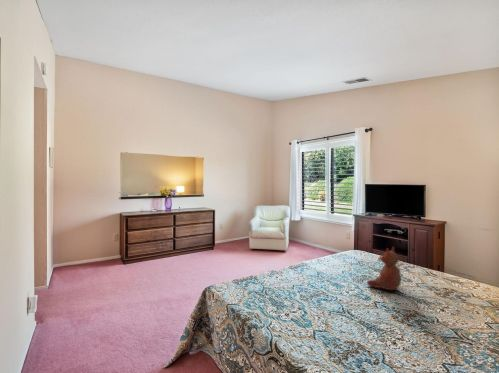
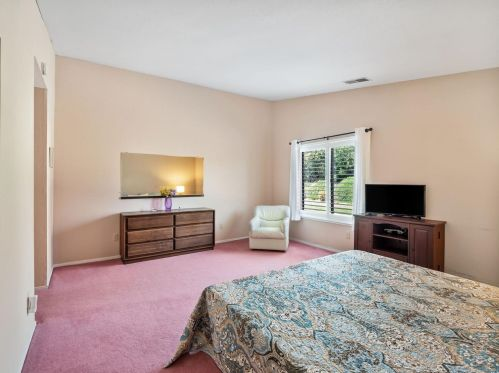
- stuffed bear (384, 267)
